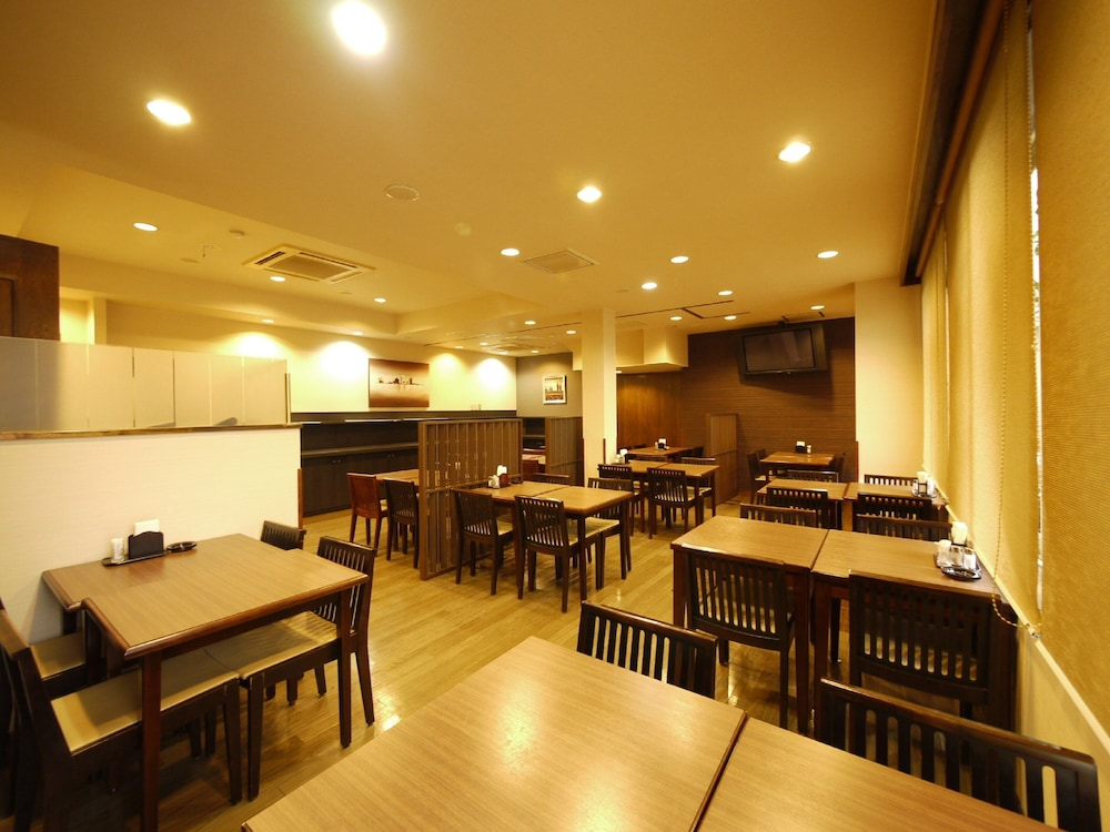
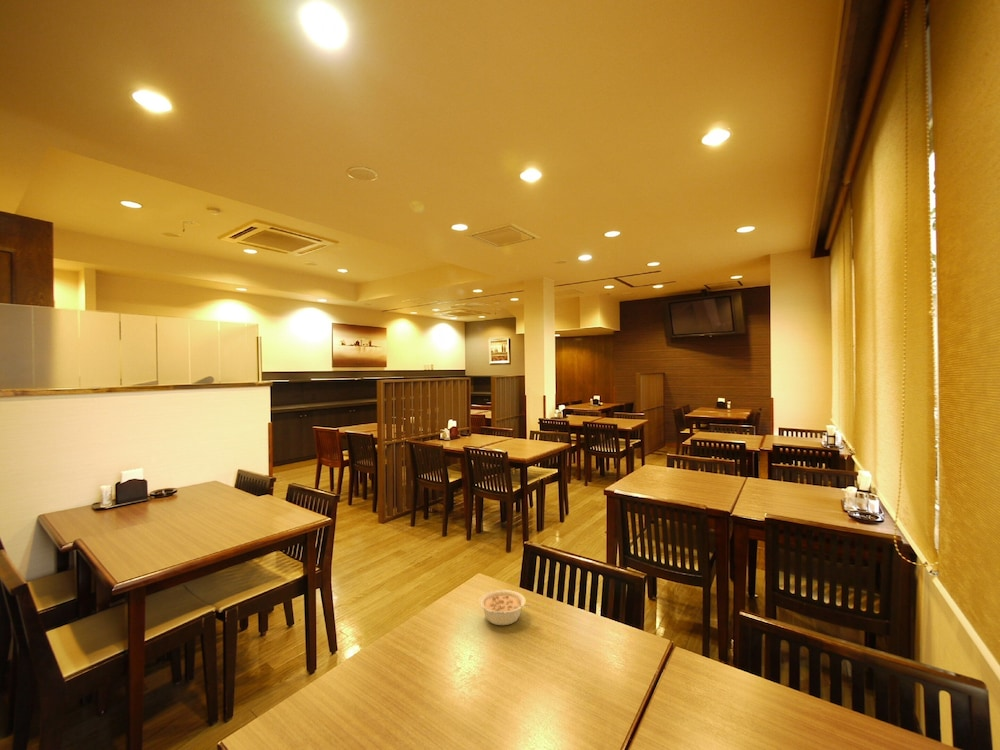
+ legume (504, 607)
